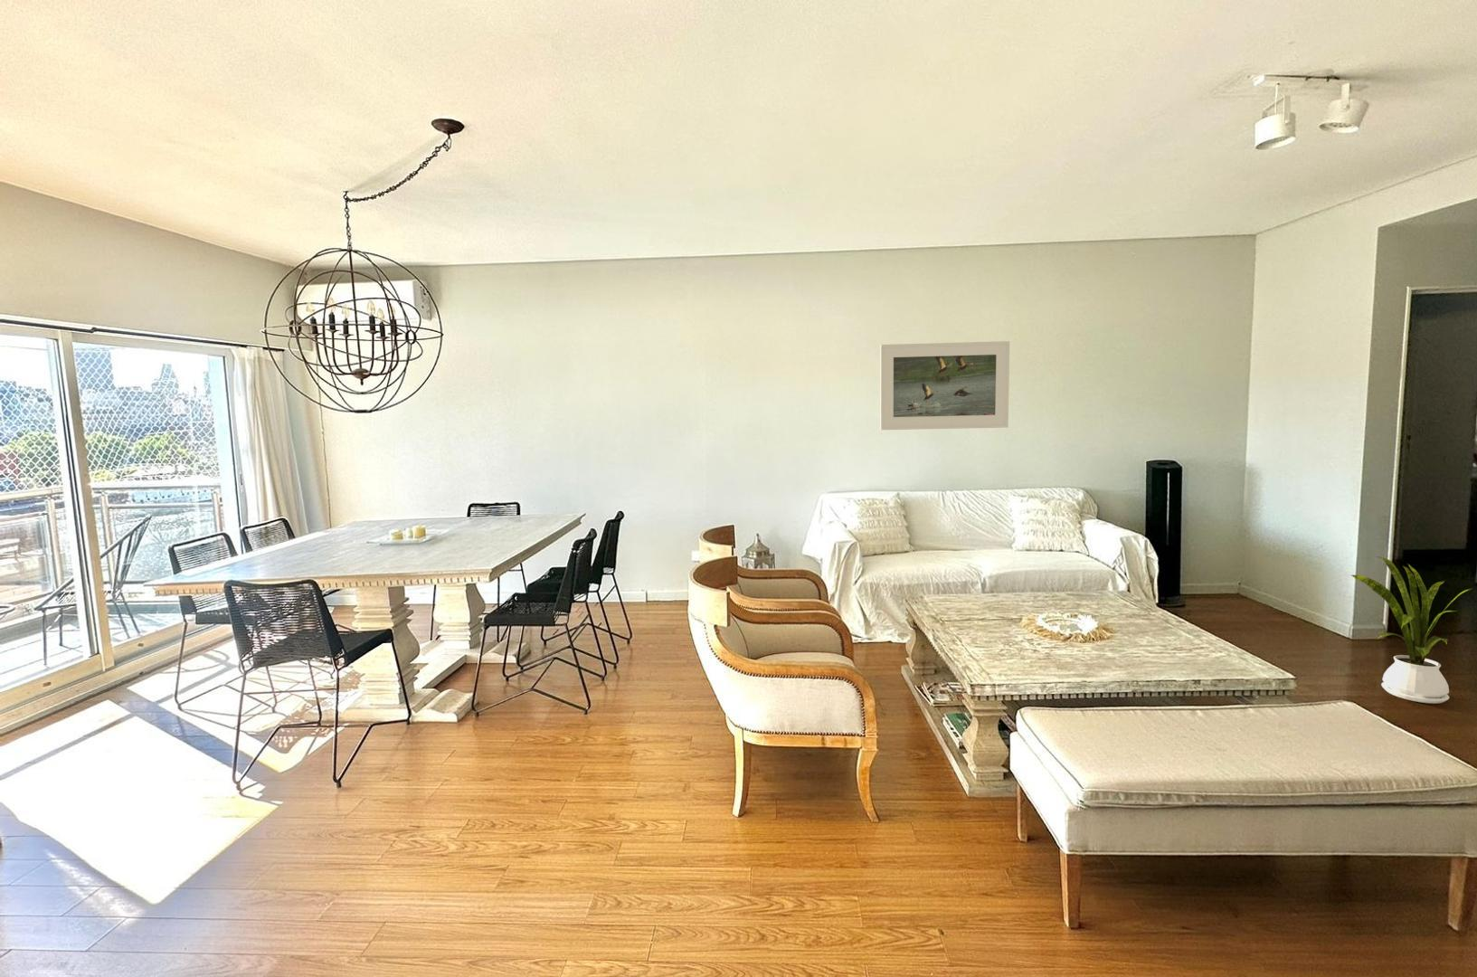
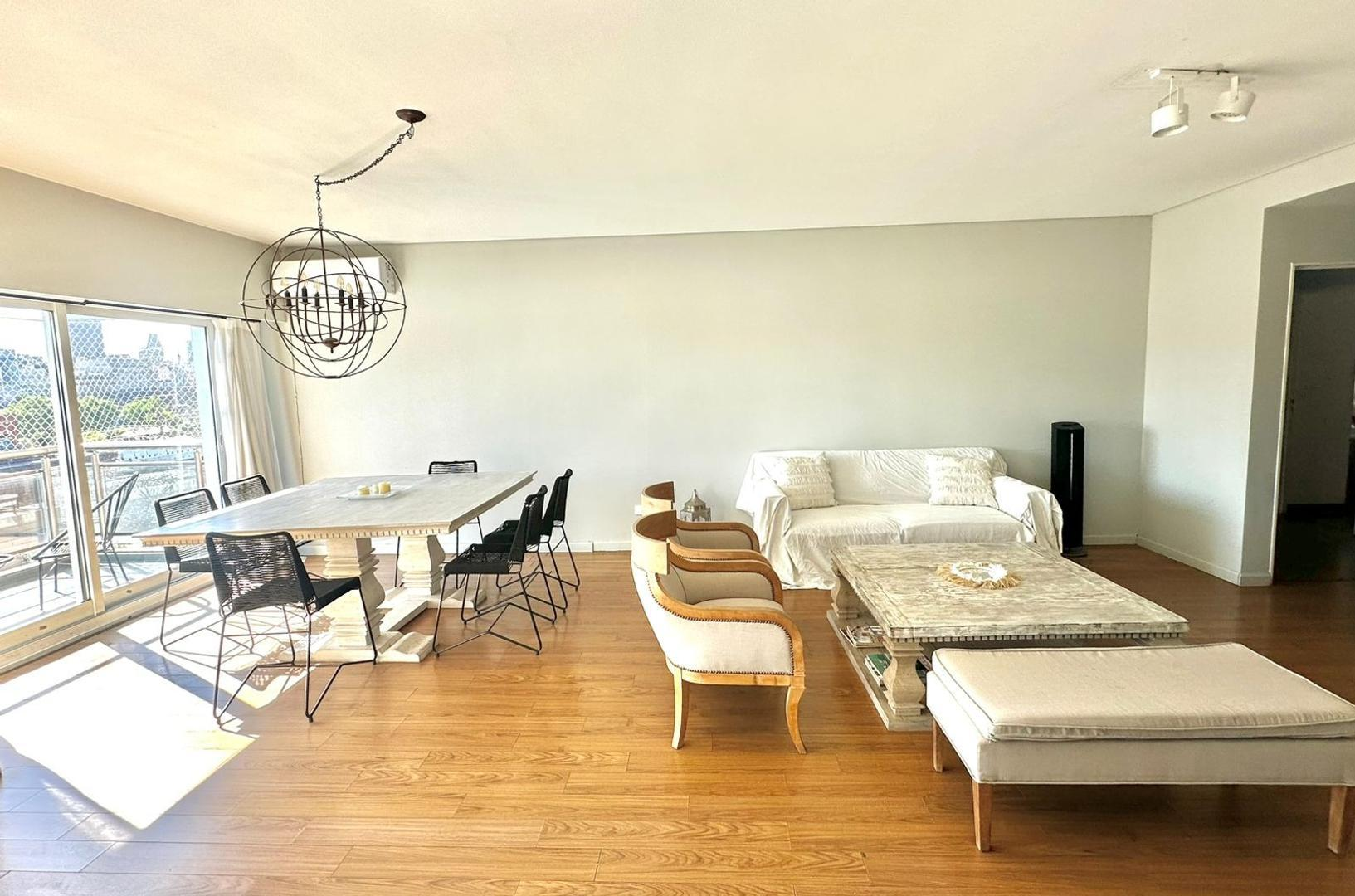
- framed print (943, 385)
- house plant (1412, 625)
